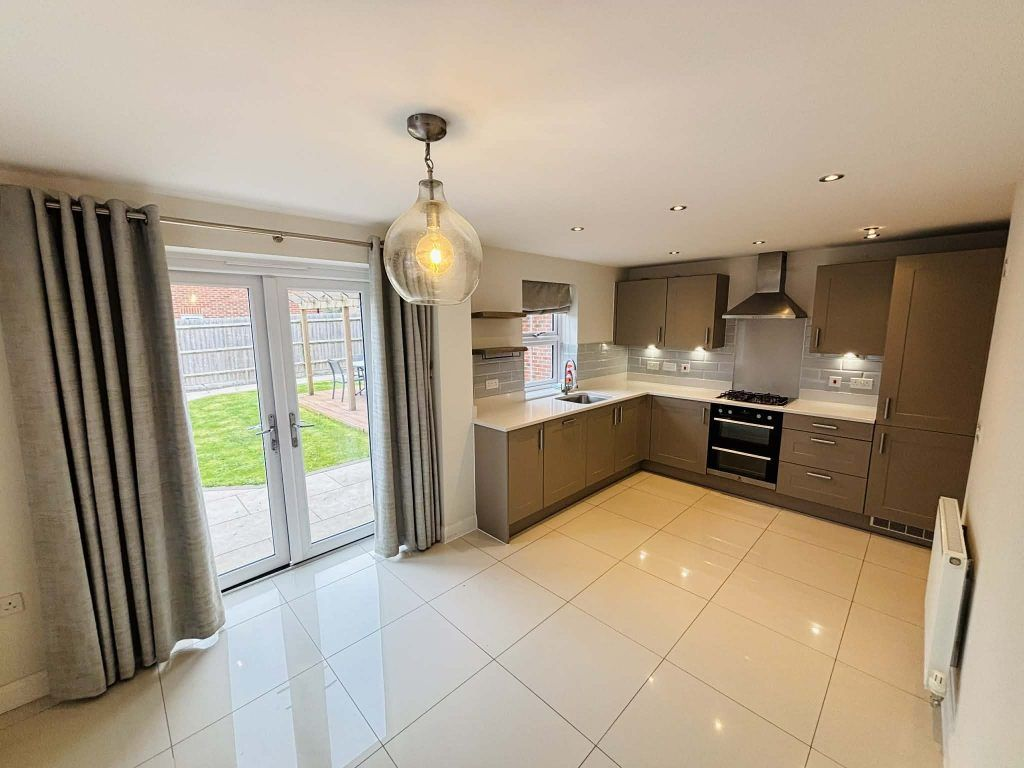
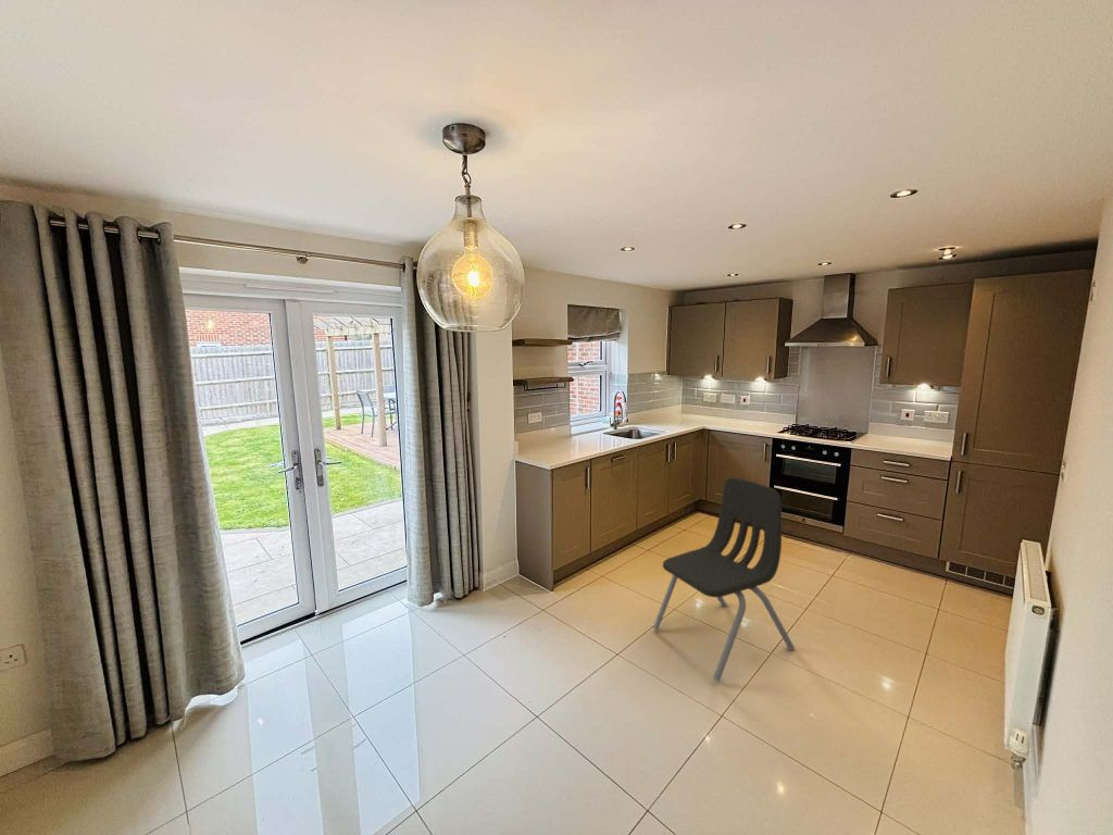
+ dining chair (723, 564)
